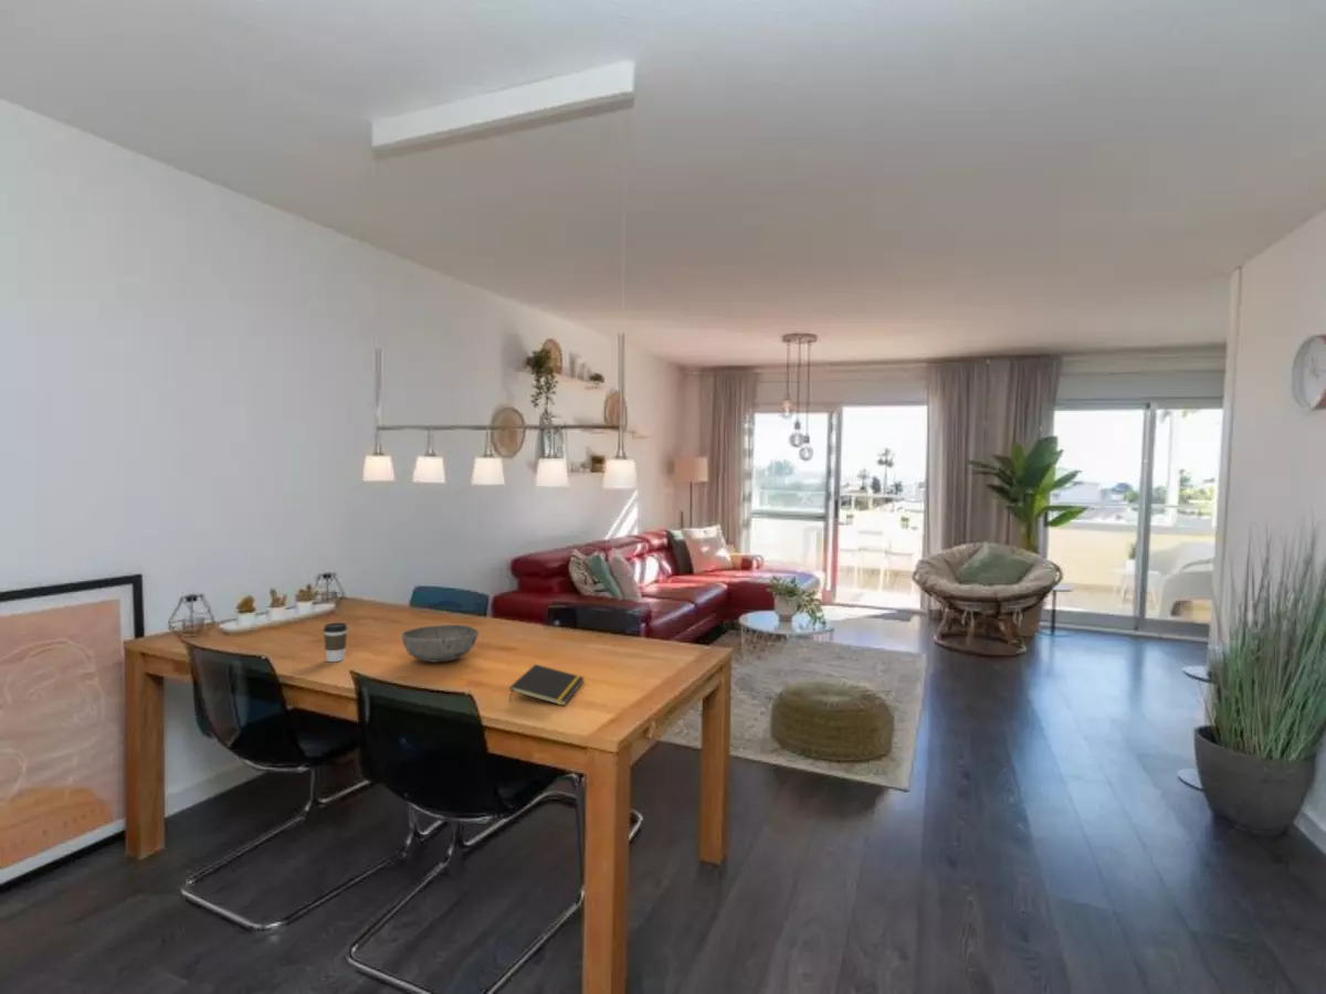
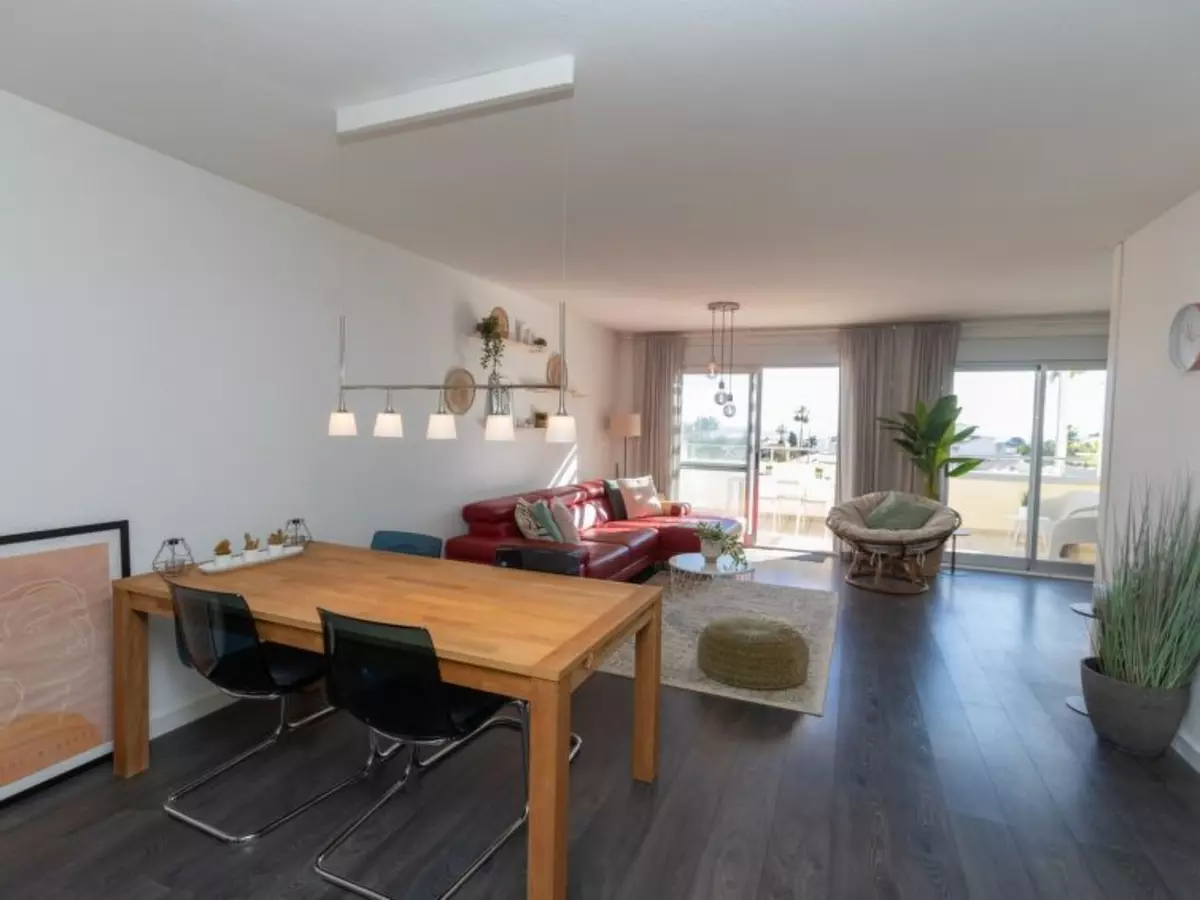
- coffee cup (335, 642)
- bowl (440, 645)
- notepad (548, 684)
